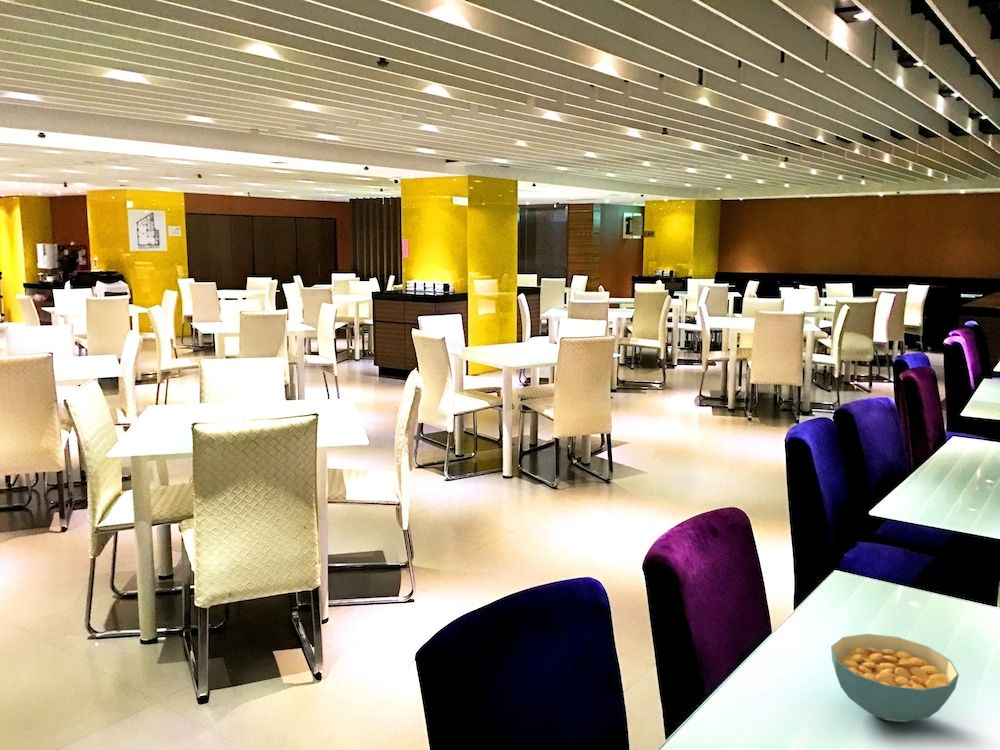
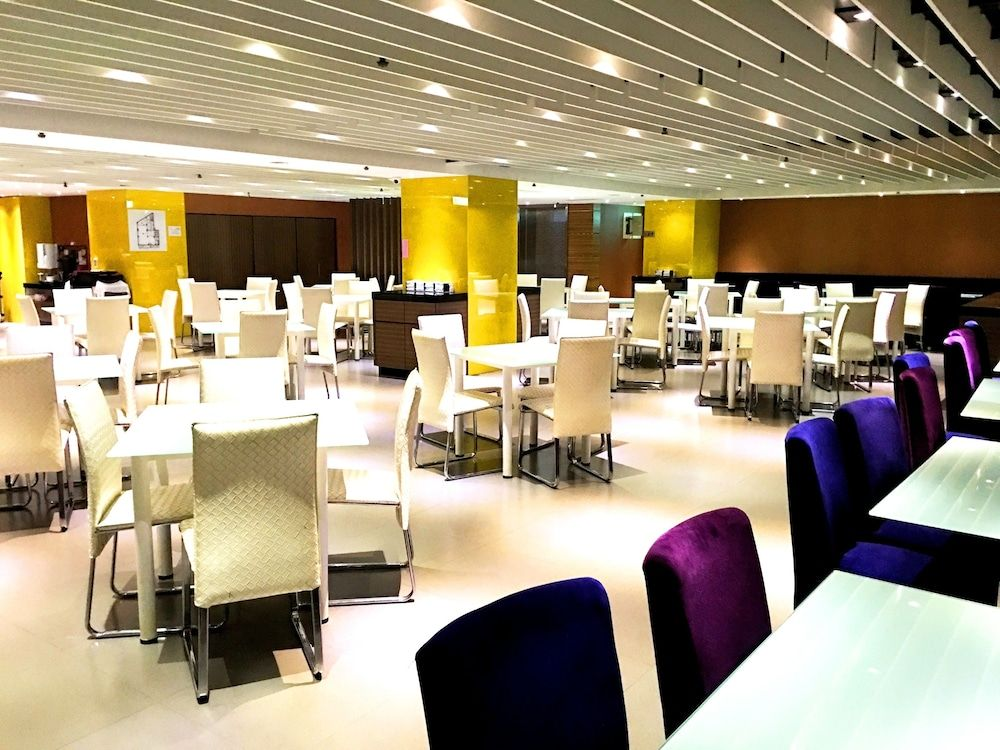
- cereal bowl (890, 686)
